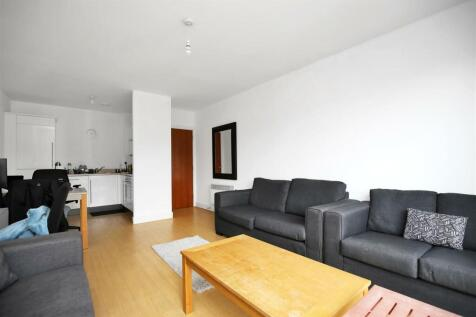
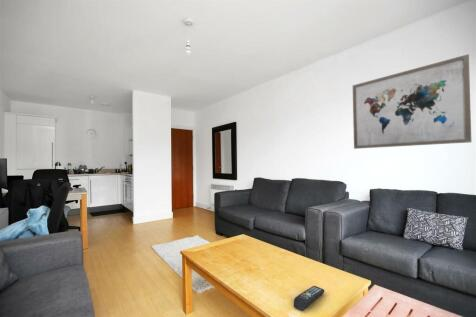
+ wall art (402, 109)
+ remote control (309, 296)
